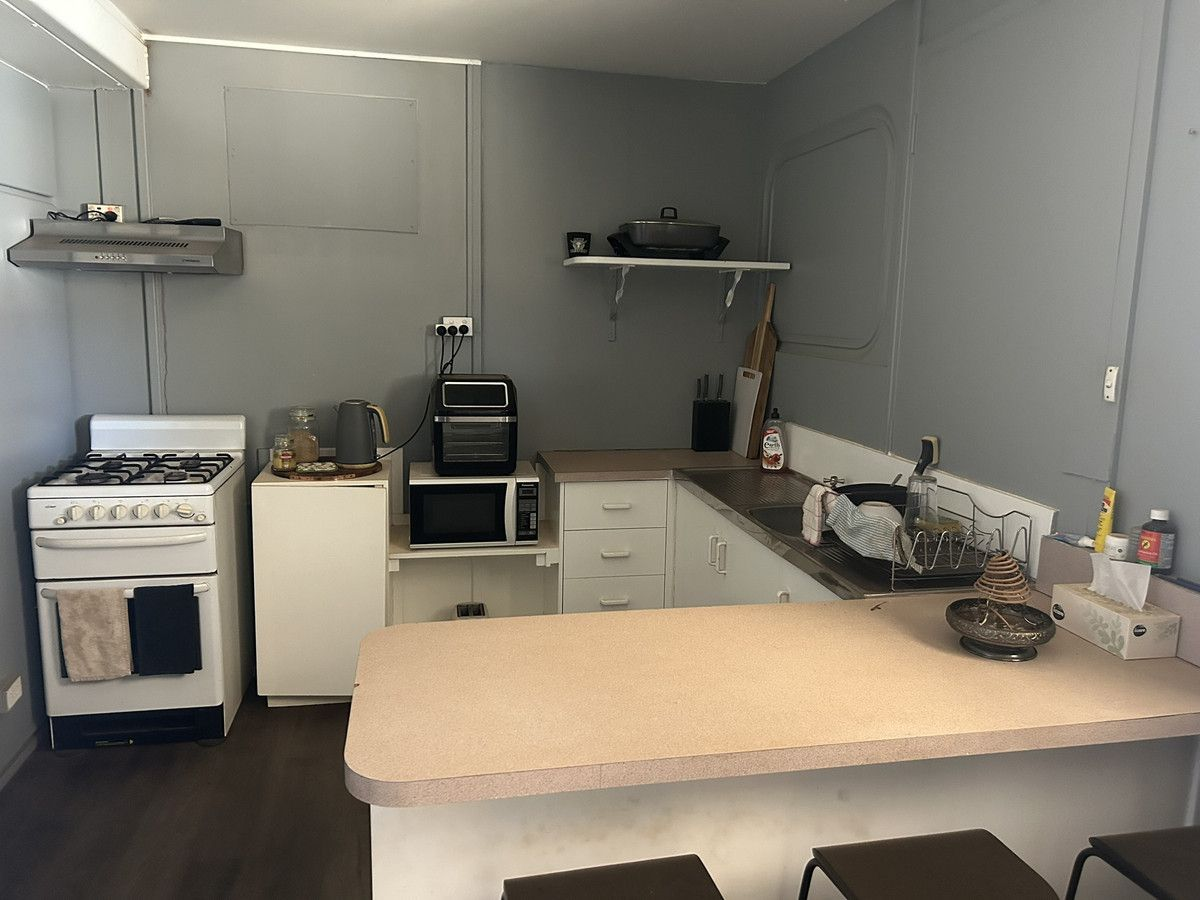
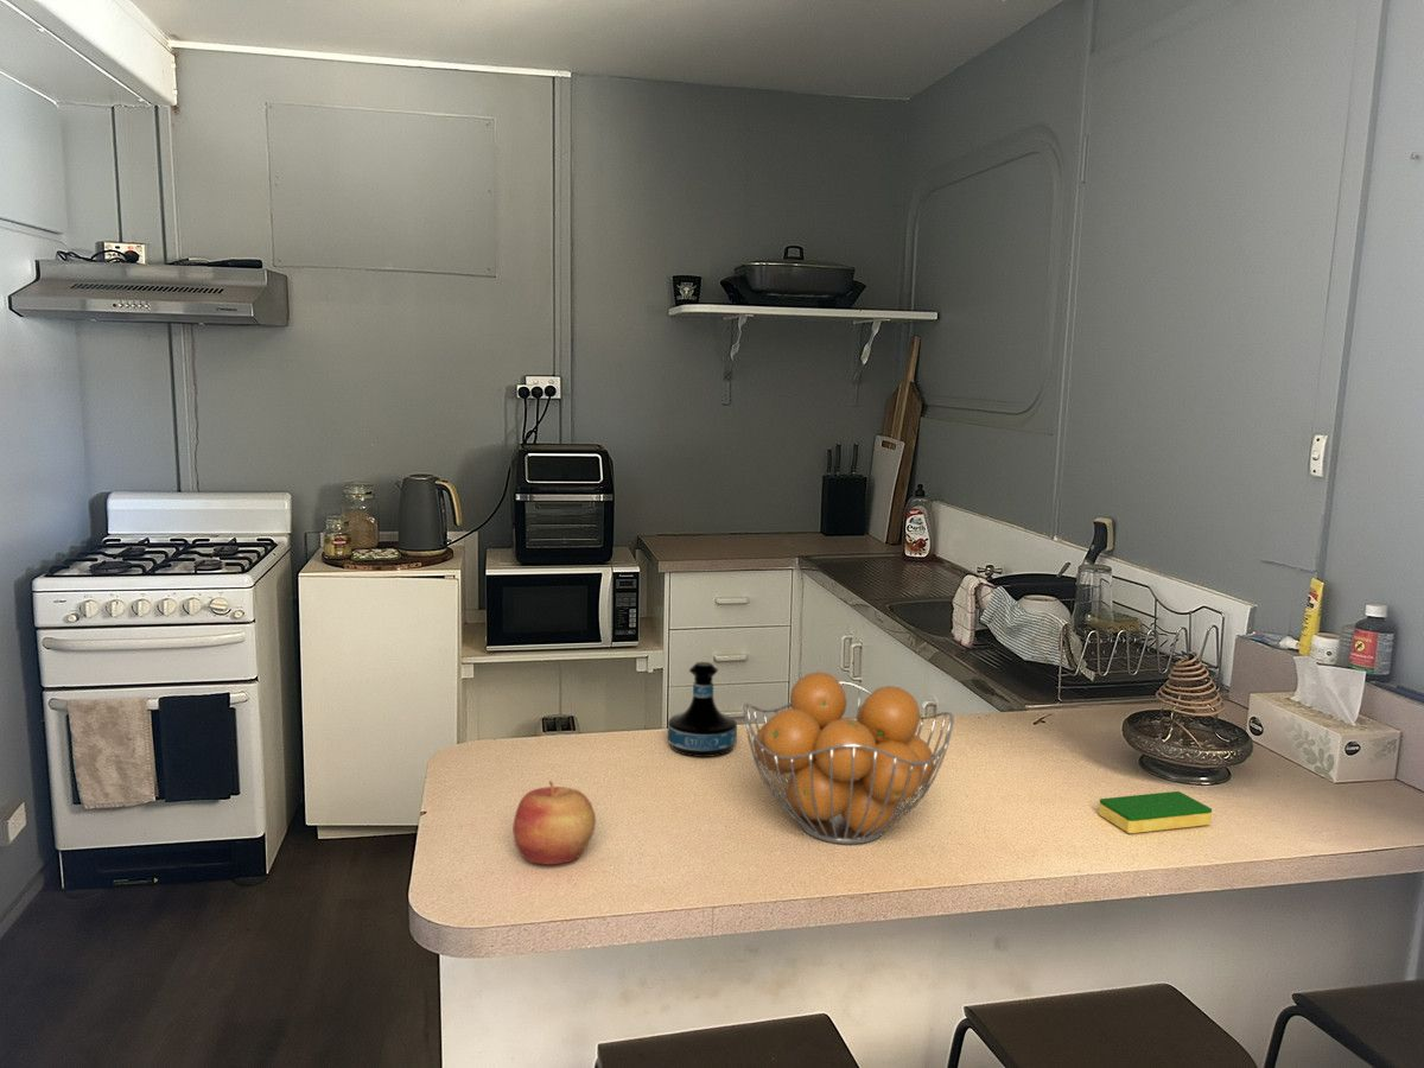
+ tequila bottle (703, 705)
+ fruit basket (845, 754)
+ dish sponge (1155, 812)
+ apple (554, 820)
